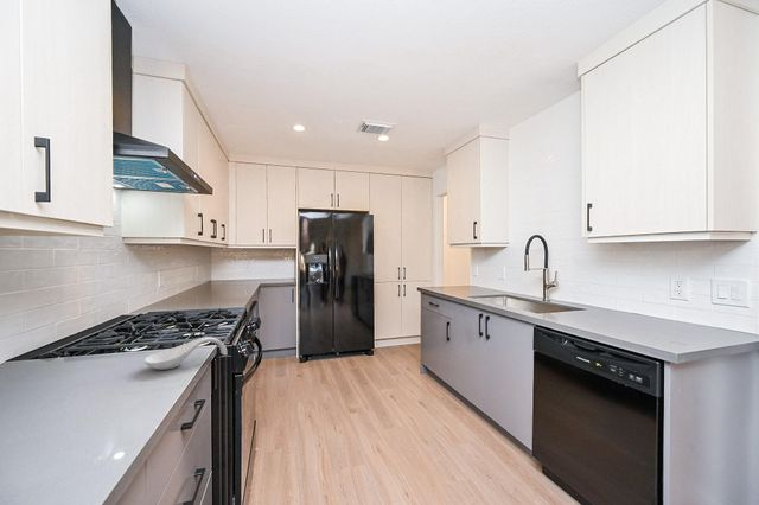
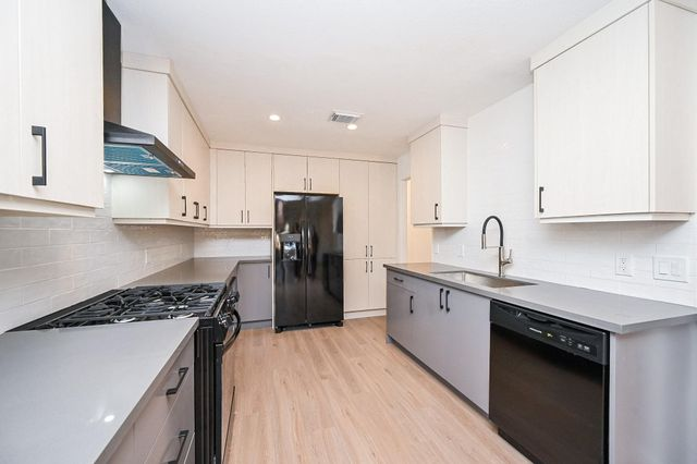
- spoon rest (187, 351)
